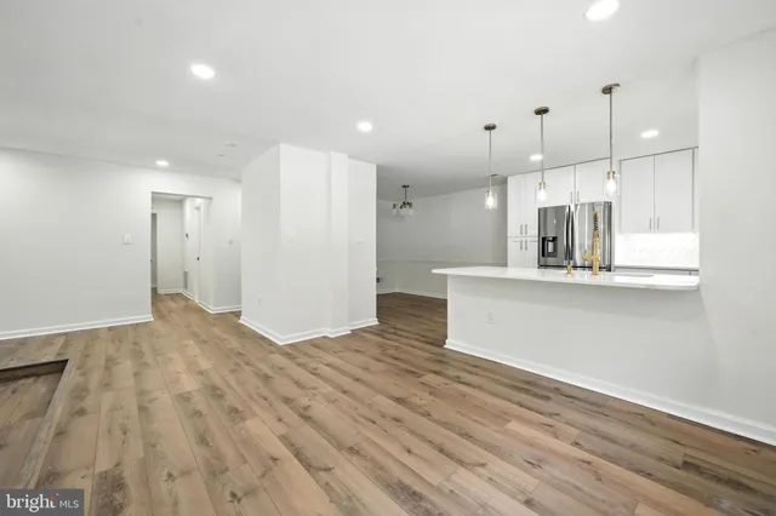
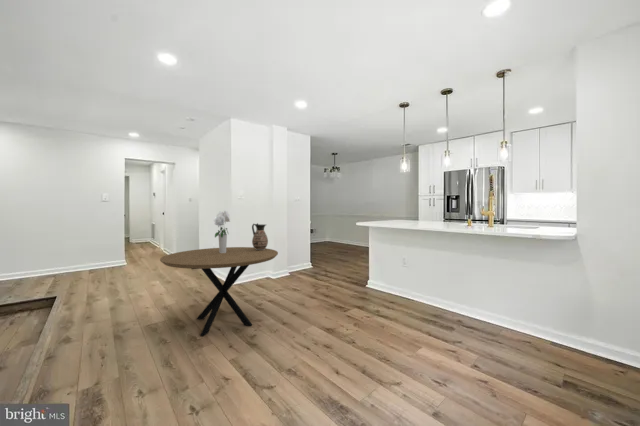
+ bouquet (221, 231)
+ ceramic jug (259, 236)
+ dining table (223, 288)
